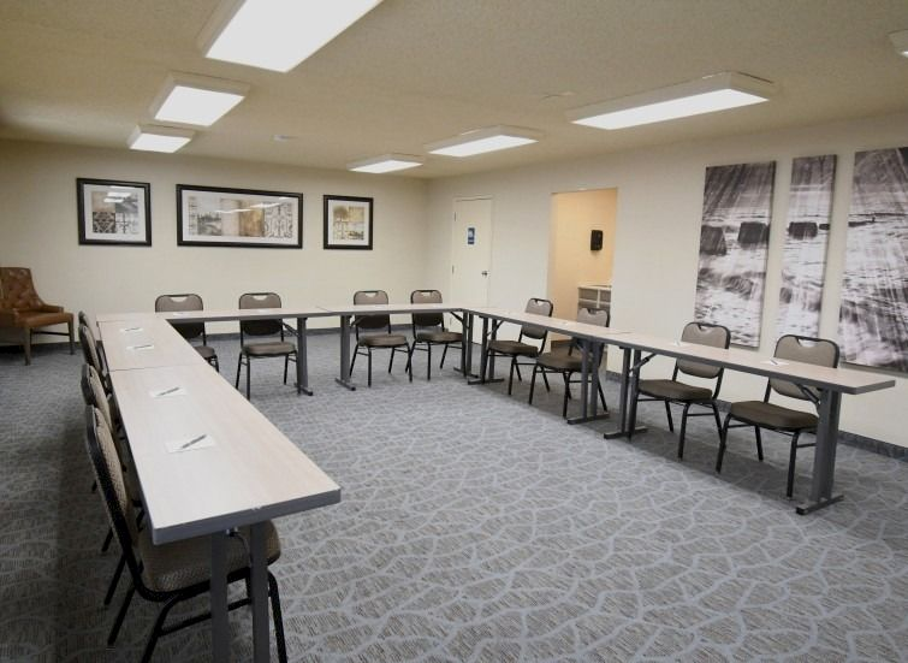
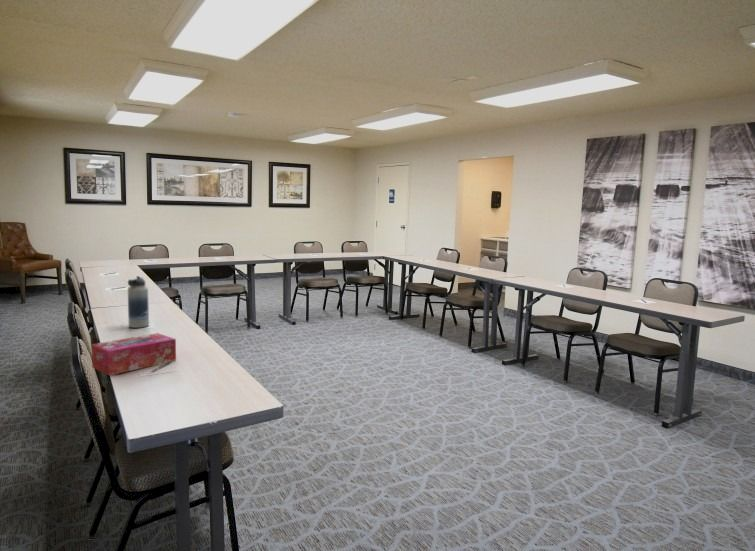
+ tissue box (135, 352)
+ water bottle (136, 301)
